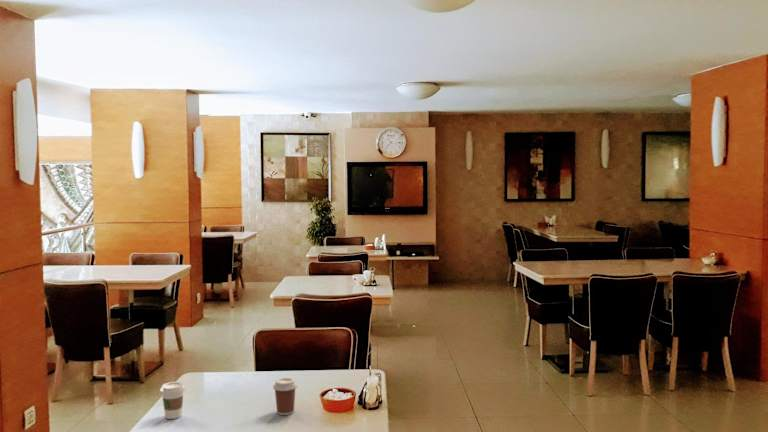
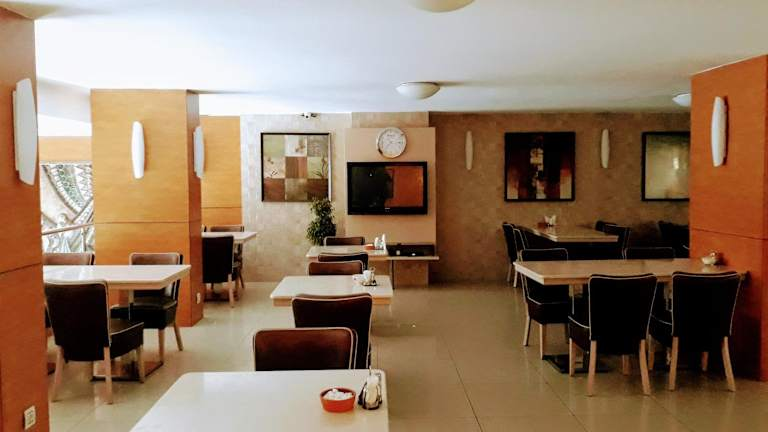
- coffee cup (173, 400)
- coffee cup (285, 396)
